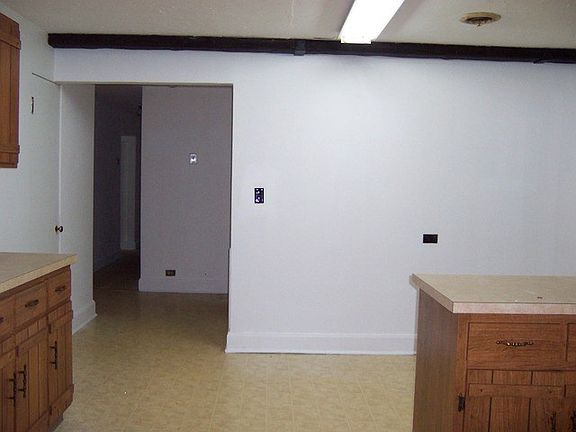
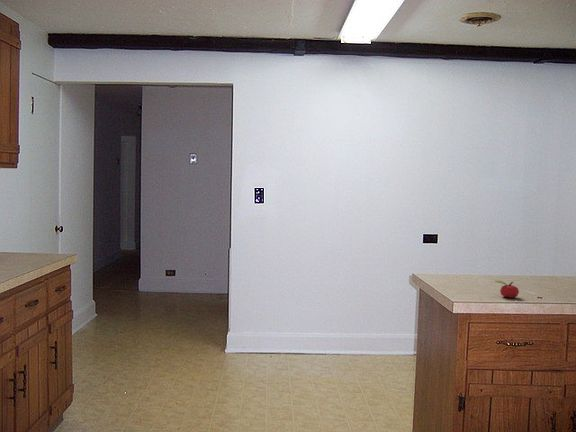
+ apple (506, 289)
